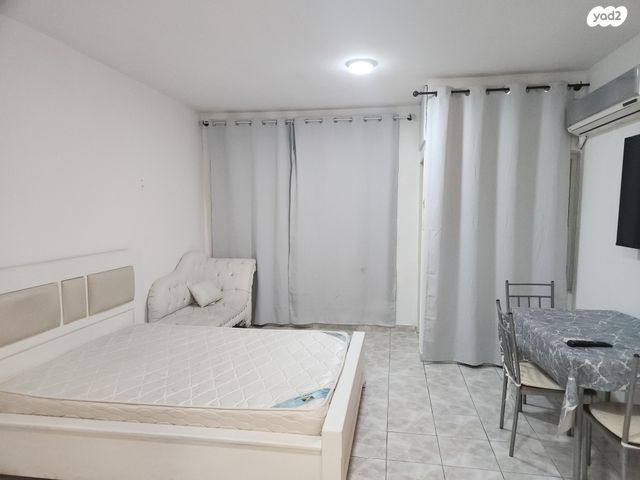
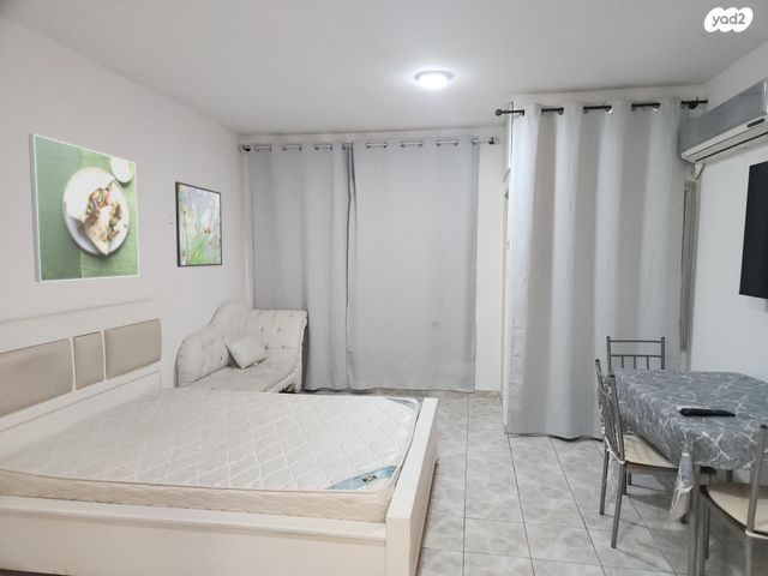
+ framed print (91, 215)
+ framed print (200, 227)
